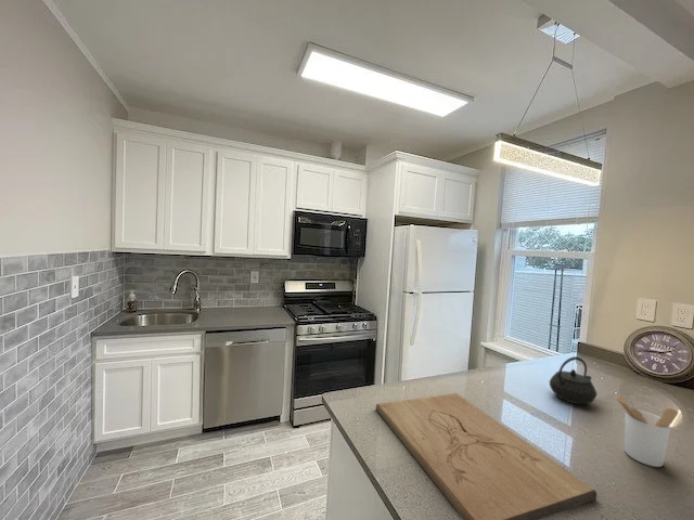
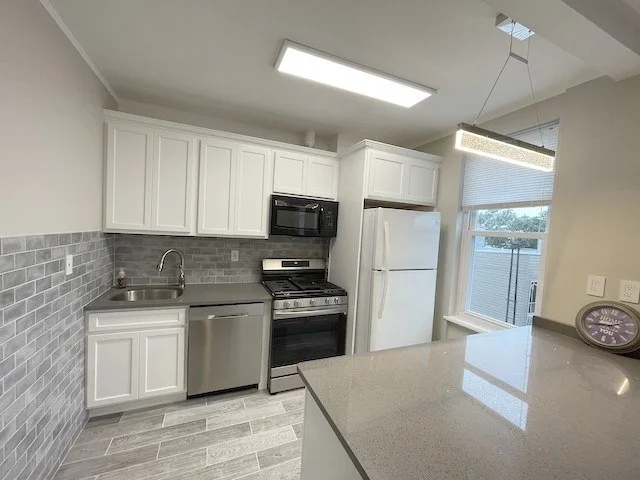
- utensil holder (640, 428)
- cutting board (464, 441)
- kettle (575, 377)
